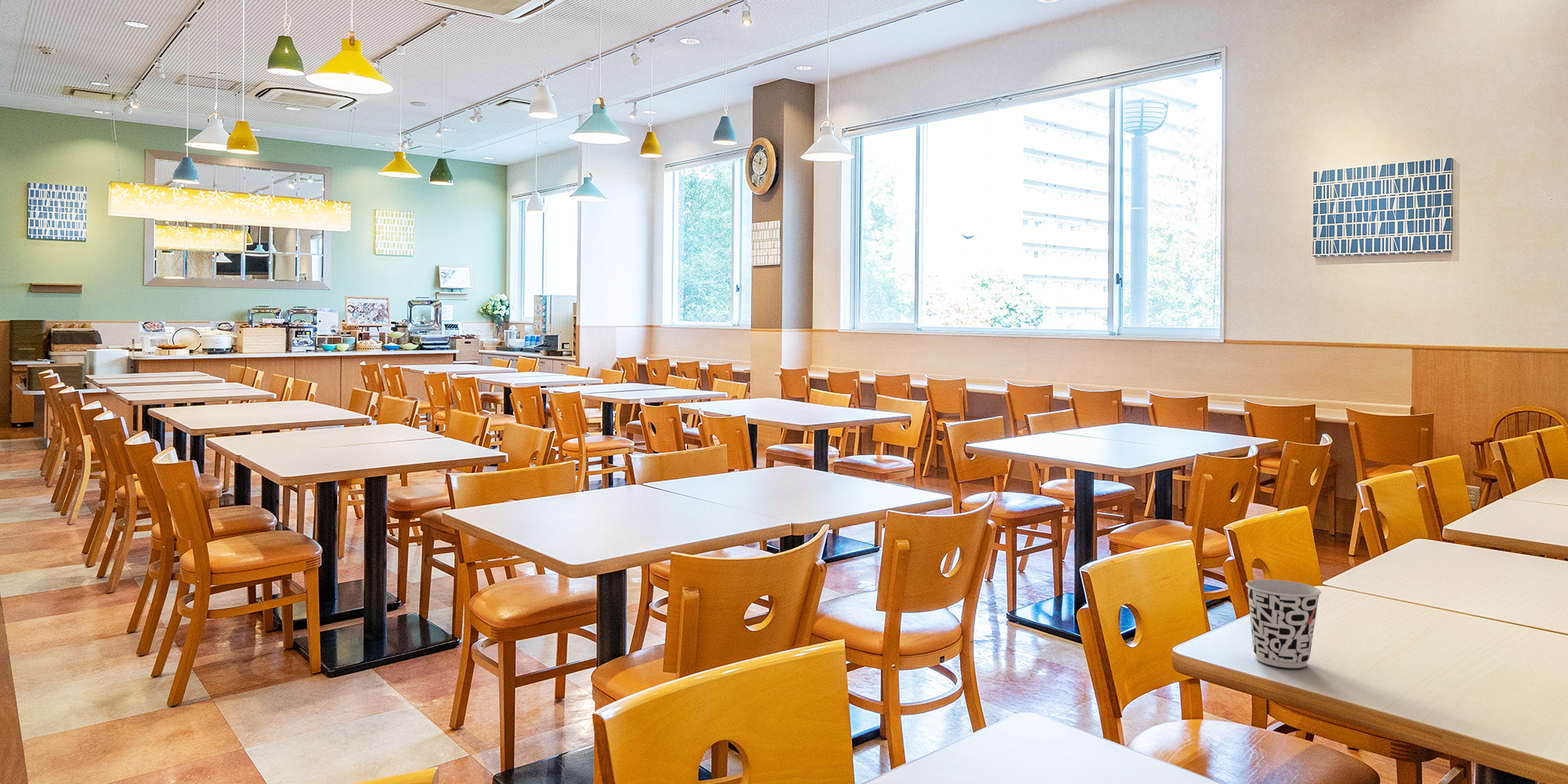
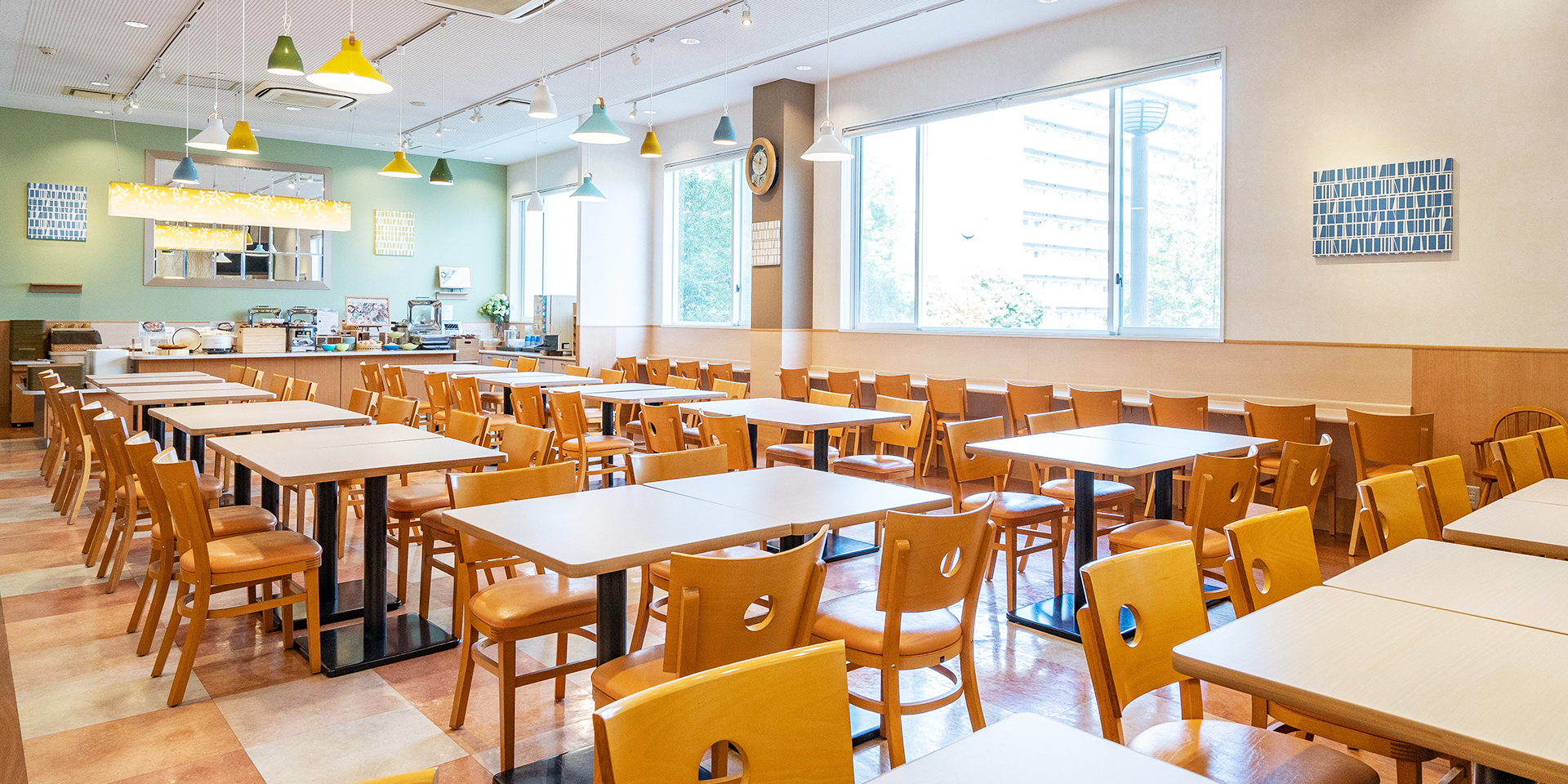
- cup (1281, 623)
